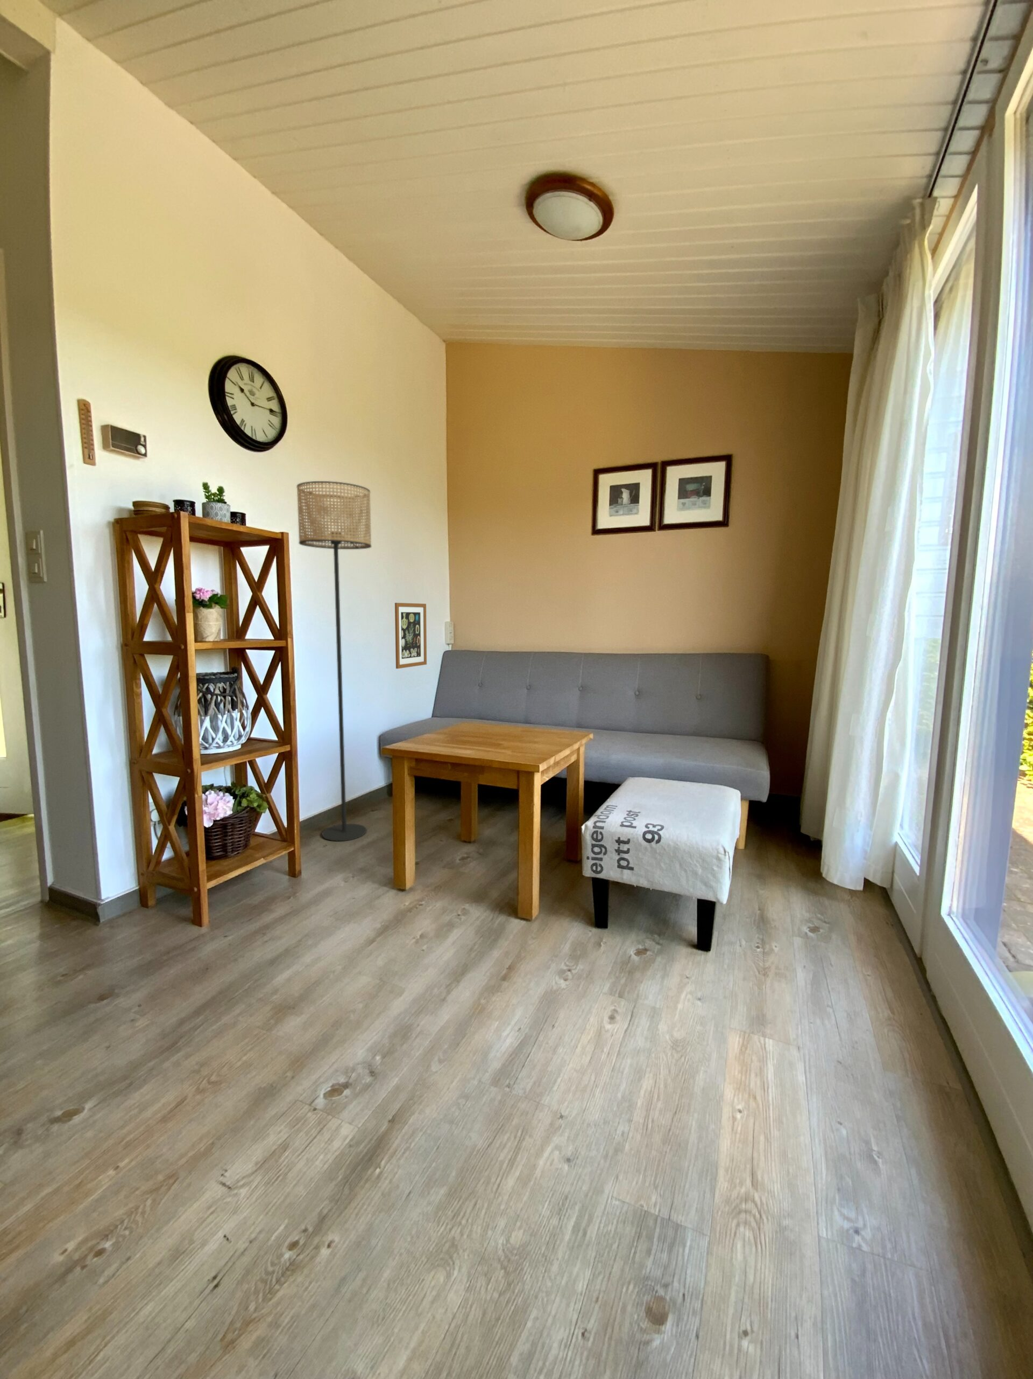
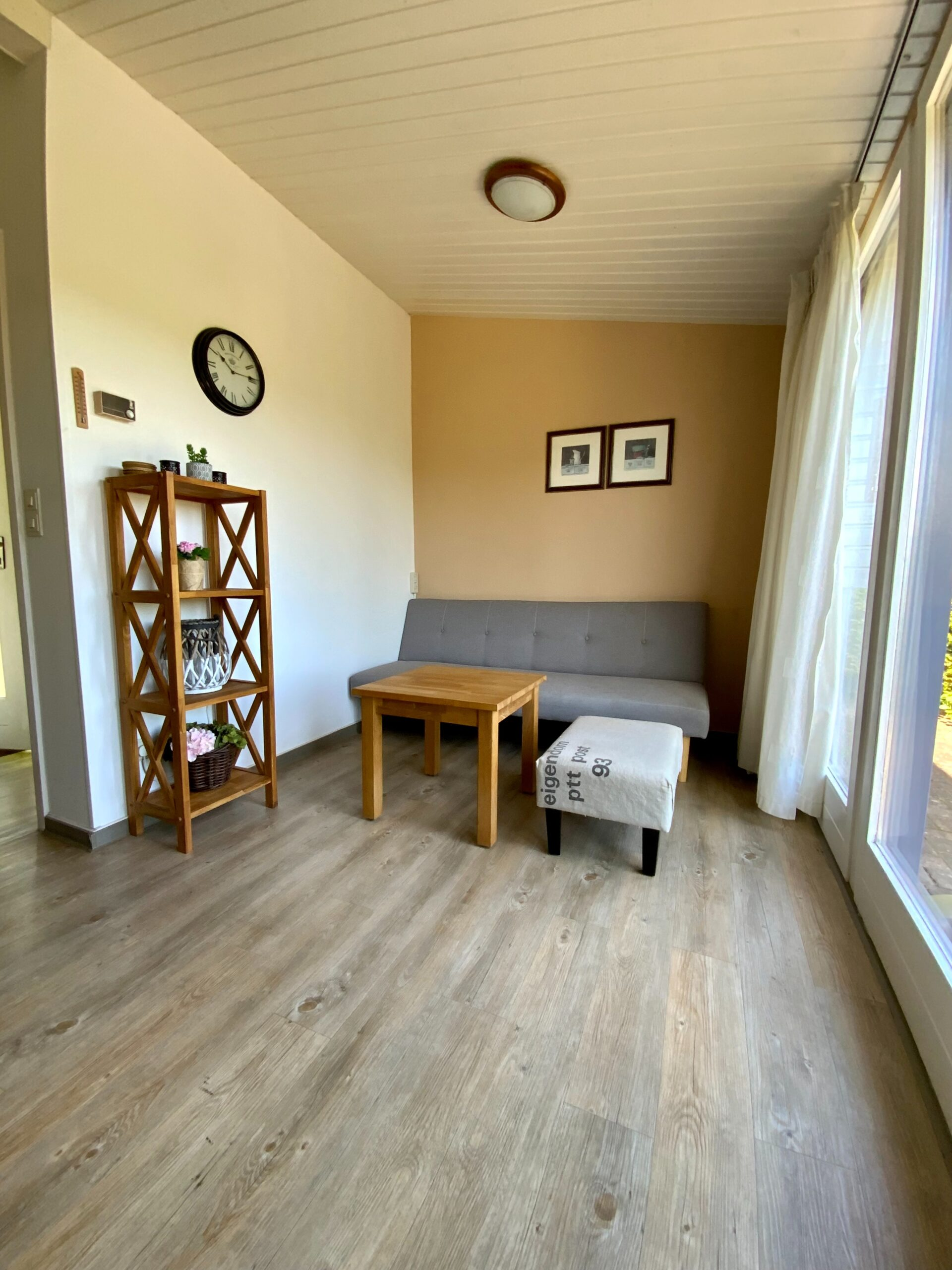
- wall art (411, 635)
- floor lamp (340, 668)
